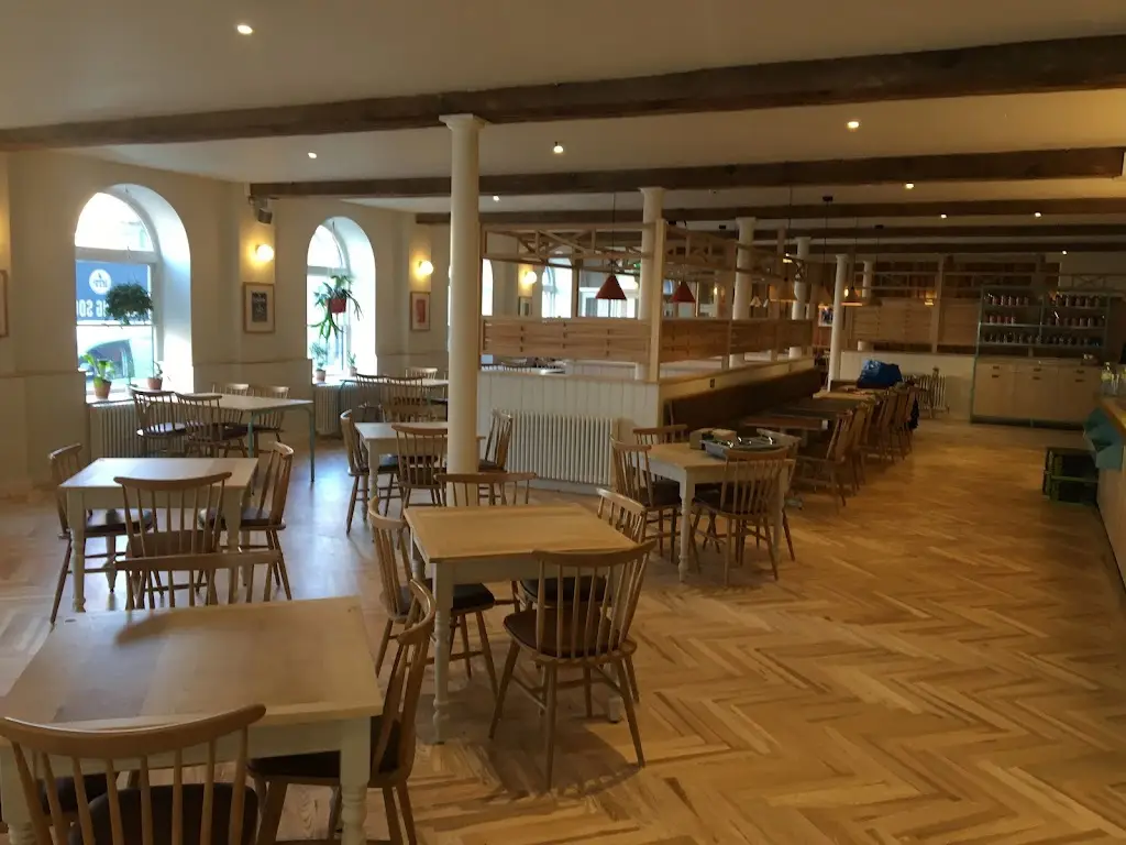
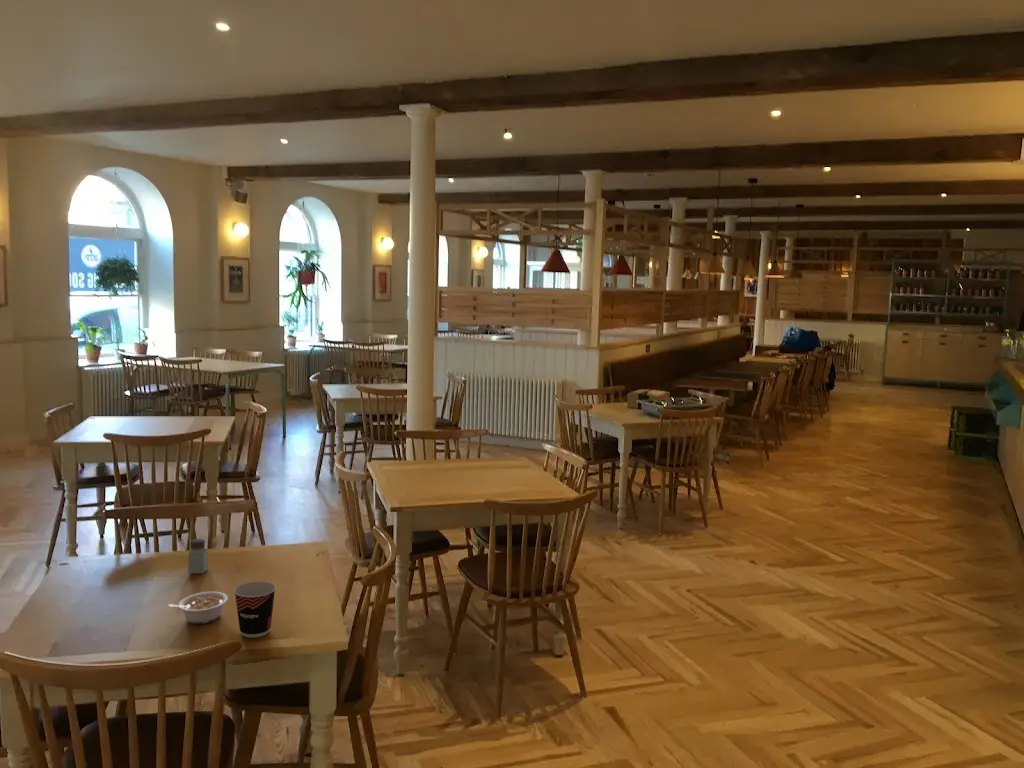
+ saltshaker (198, 555)
+ cup (255, 610)
+ legume (202, 608)
